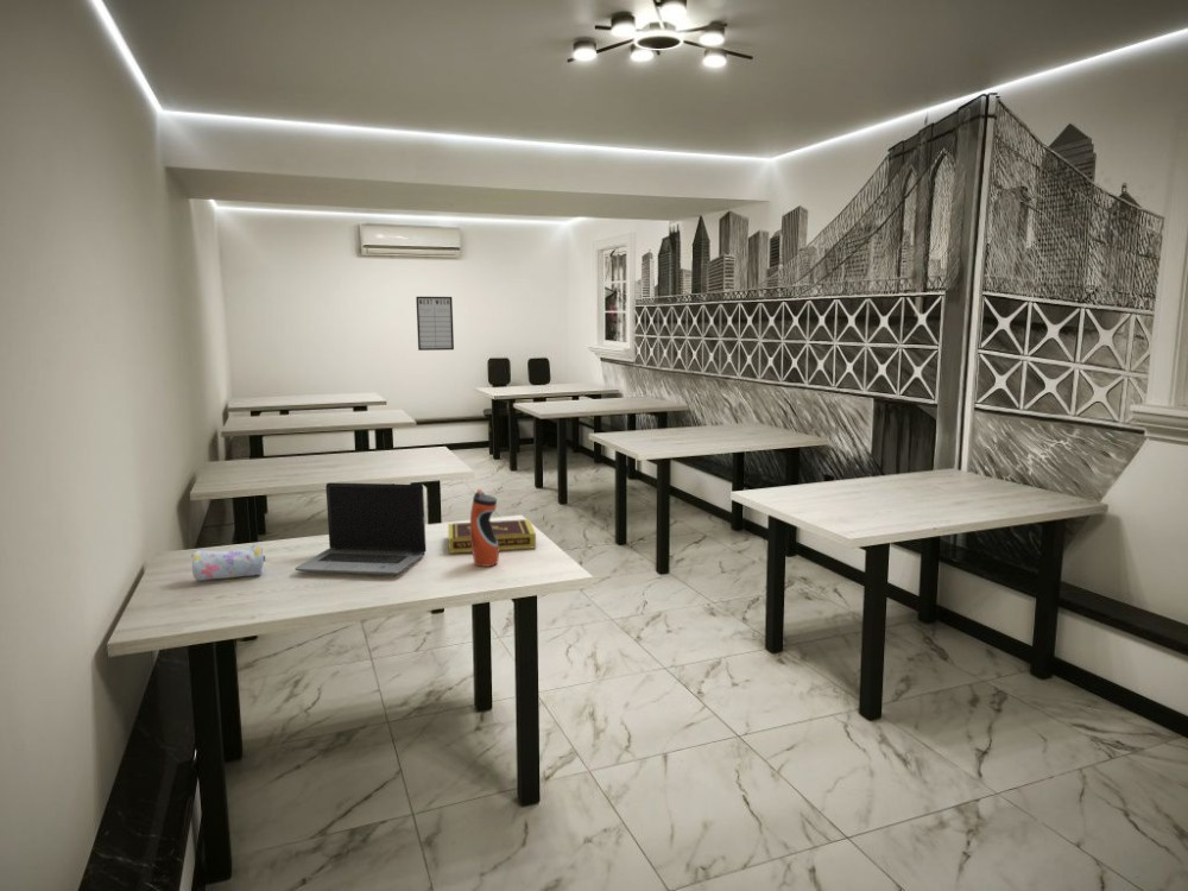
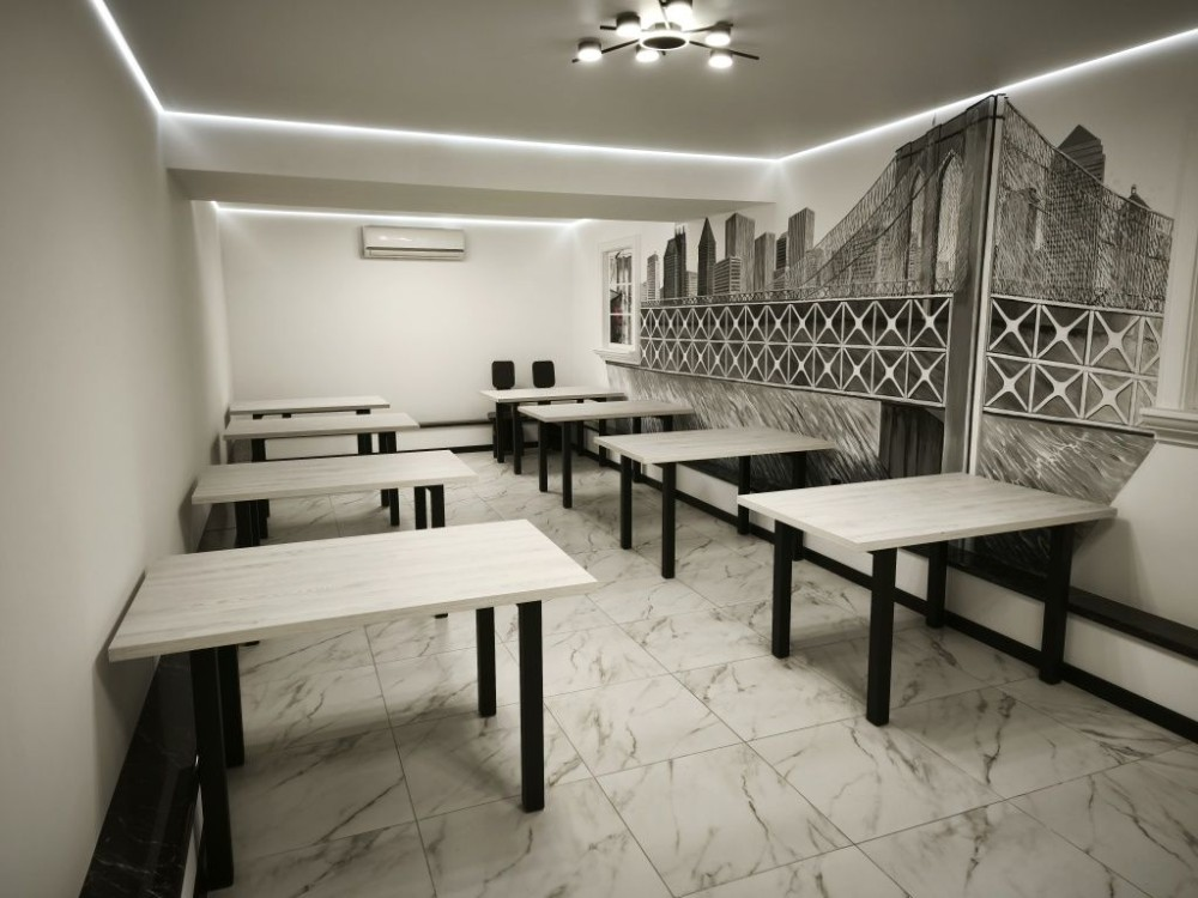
- writing board (435, 323)
- laptop computer (360, 527)
- book (494, 535)
- pencil case (228, 562)
- water bottle (484, 526)
